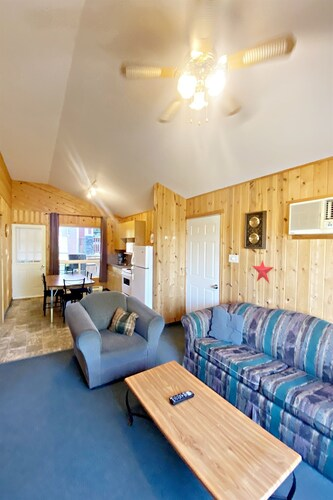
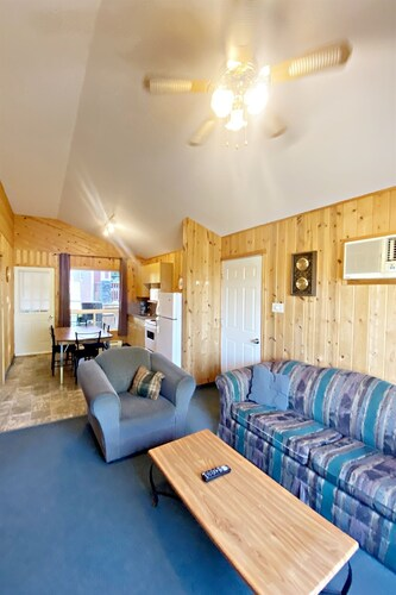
- decorative star (262, 271)
